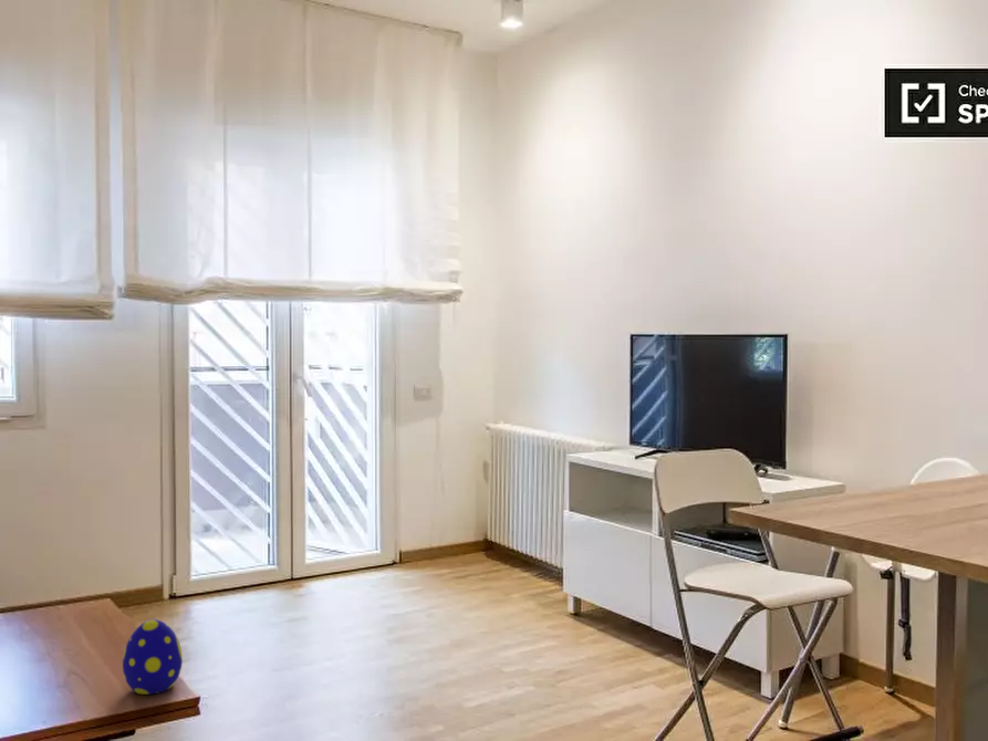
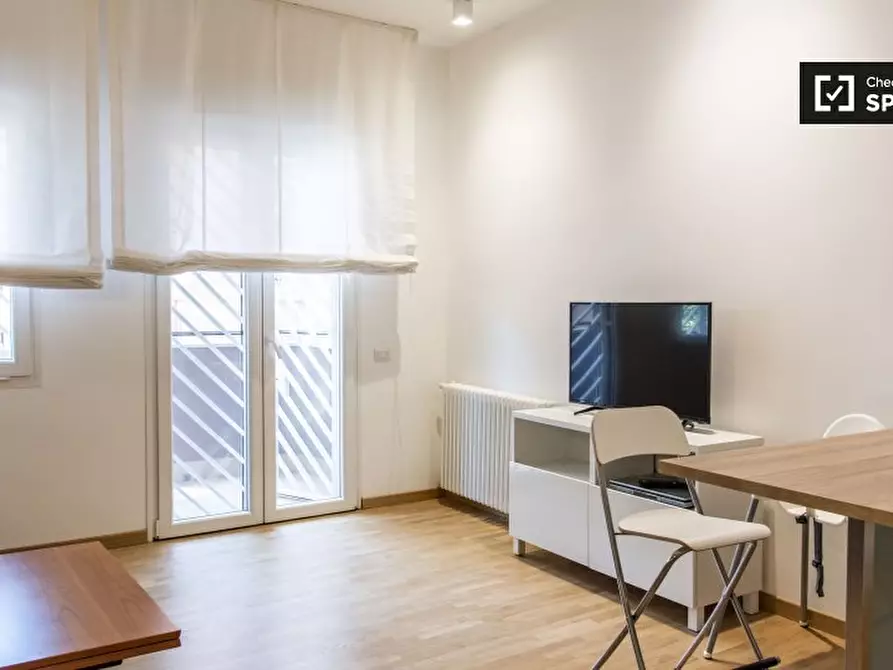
- decorative egg (152, 654)
